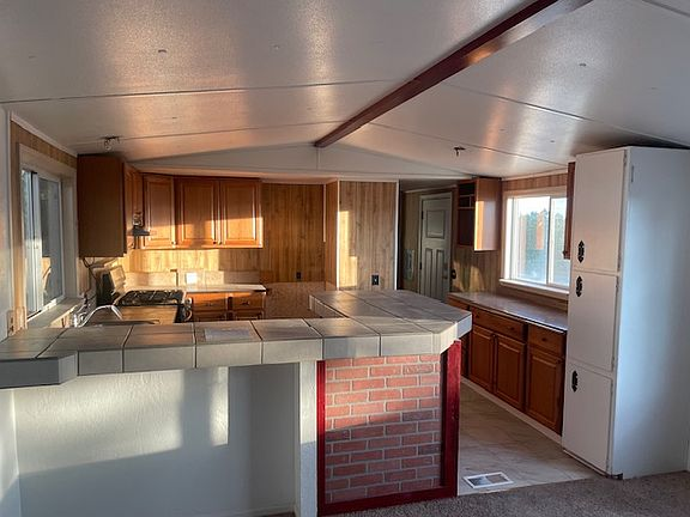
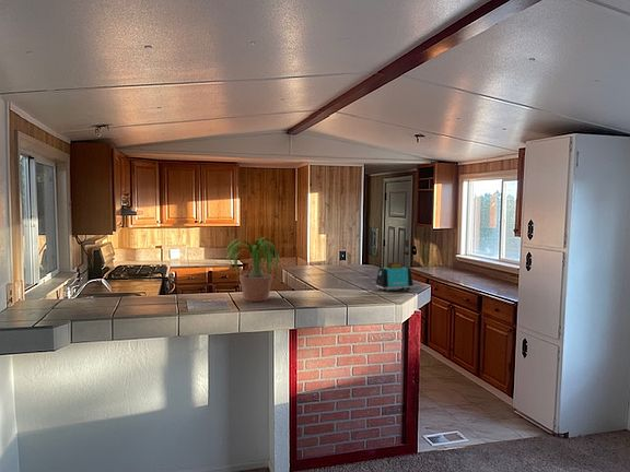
+ toaster (394, 275)
+ potted plant (254, 269)
